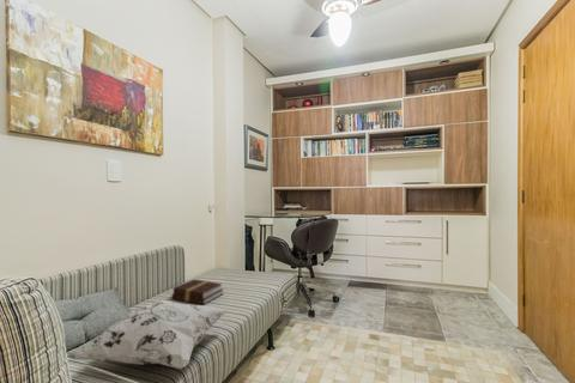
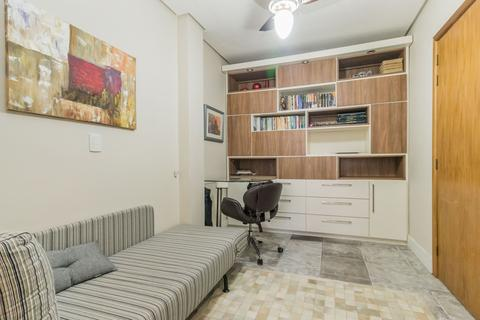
- decorative pillow (159, 329)
- book (198, 291)
